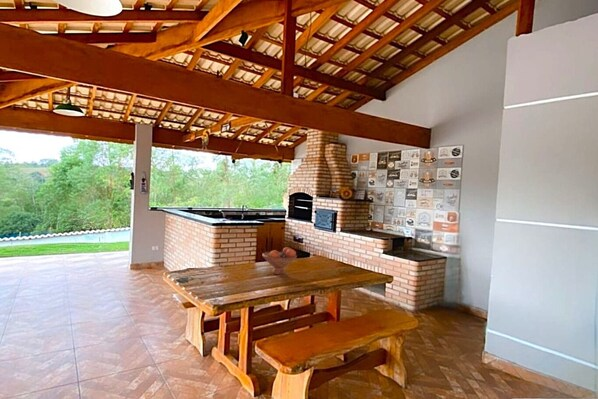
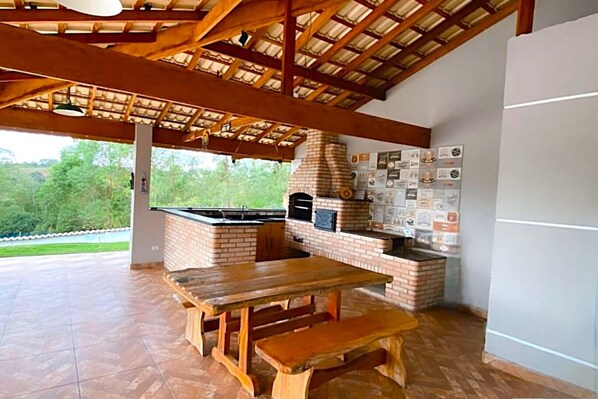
- fruit bowl (279, 260)
